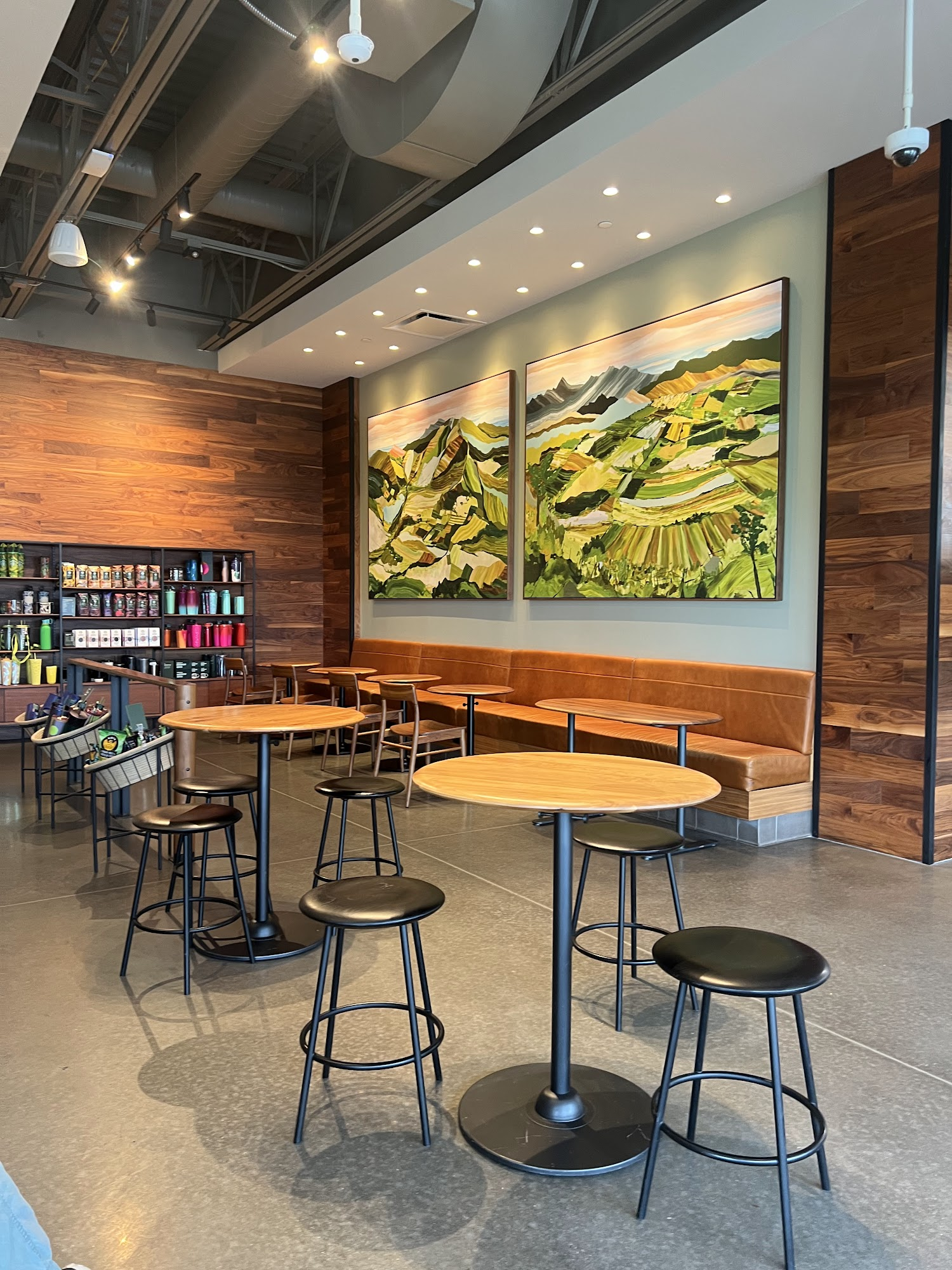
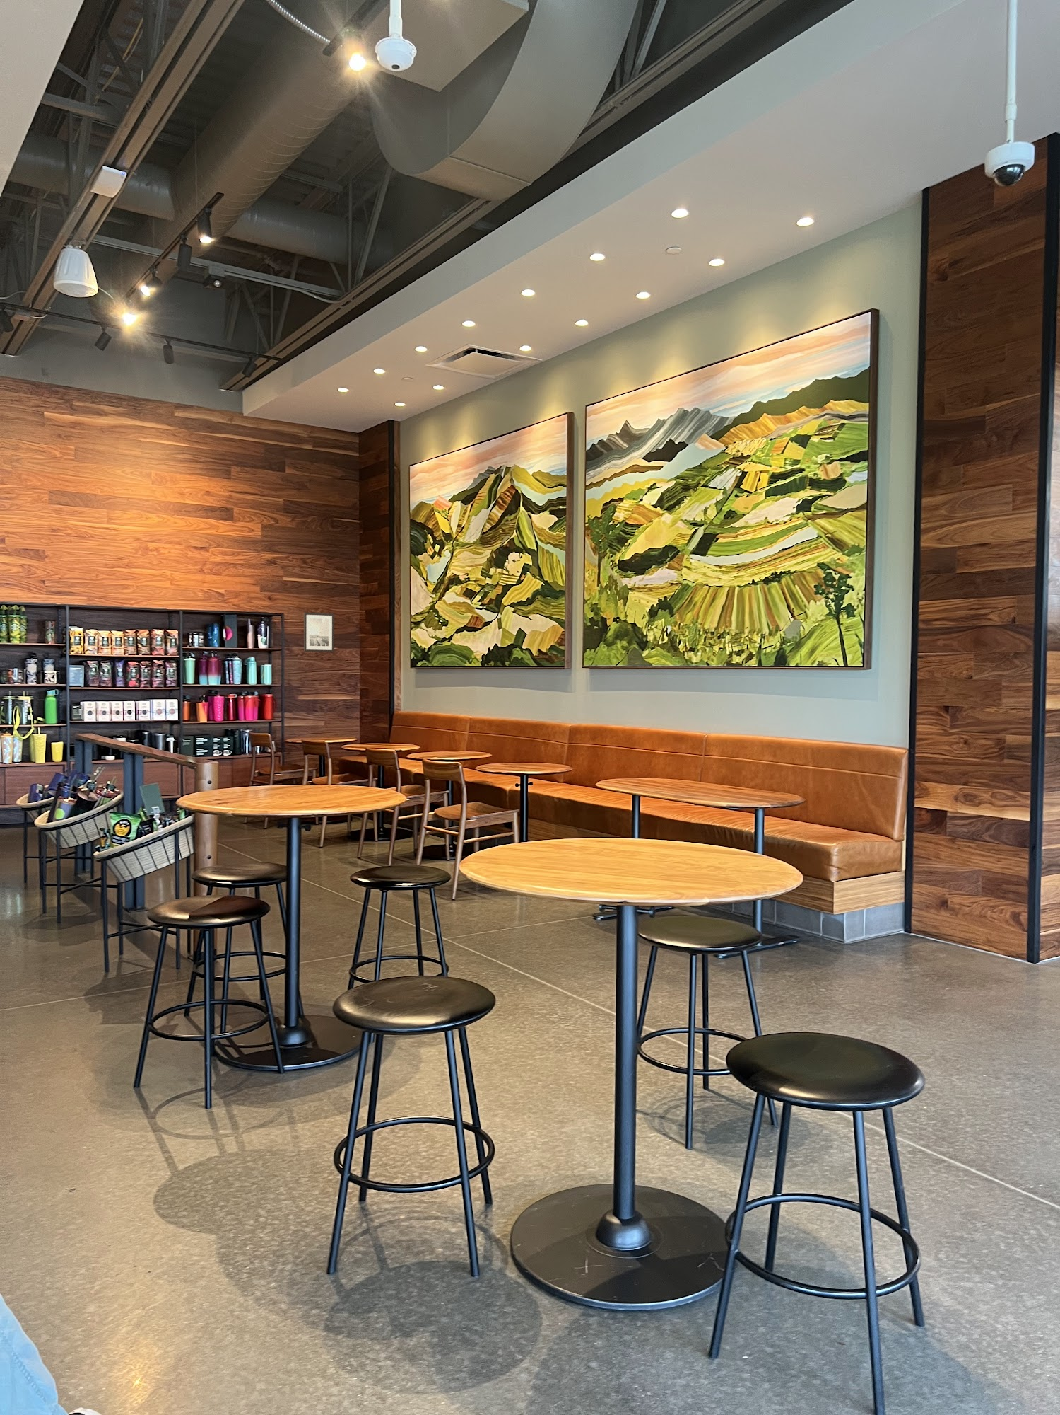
+ wall art (318, 632)
